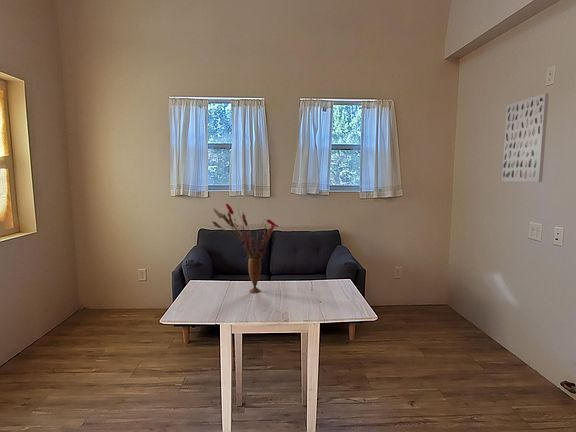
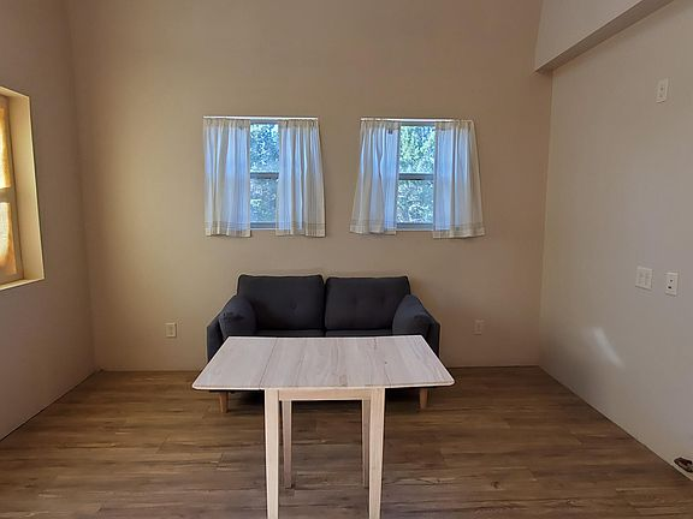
- wall art (523, 141)
- bouquet (246, 250)
